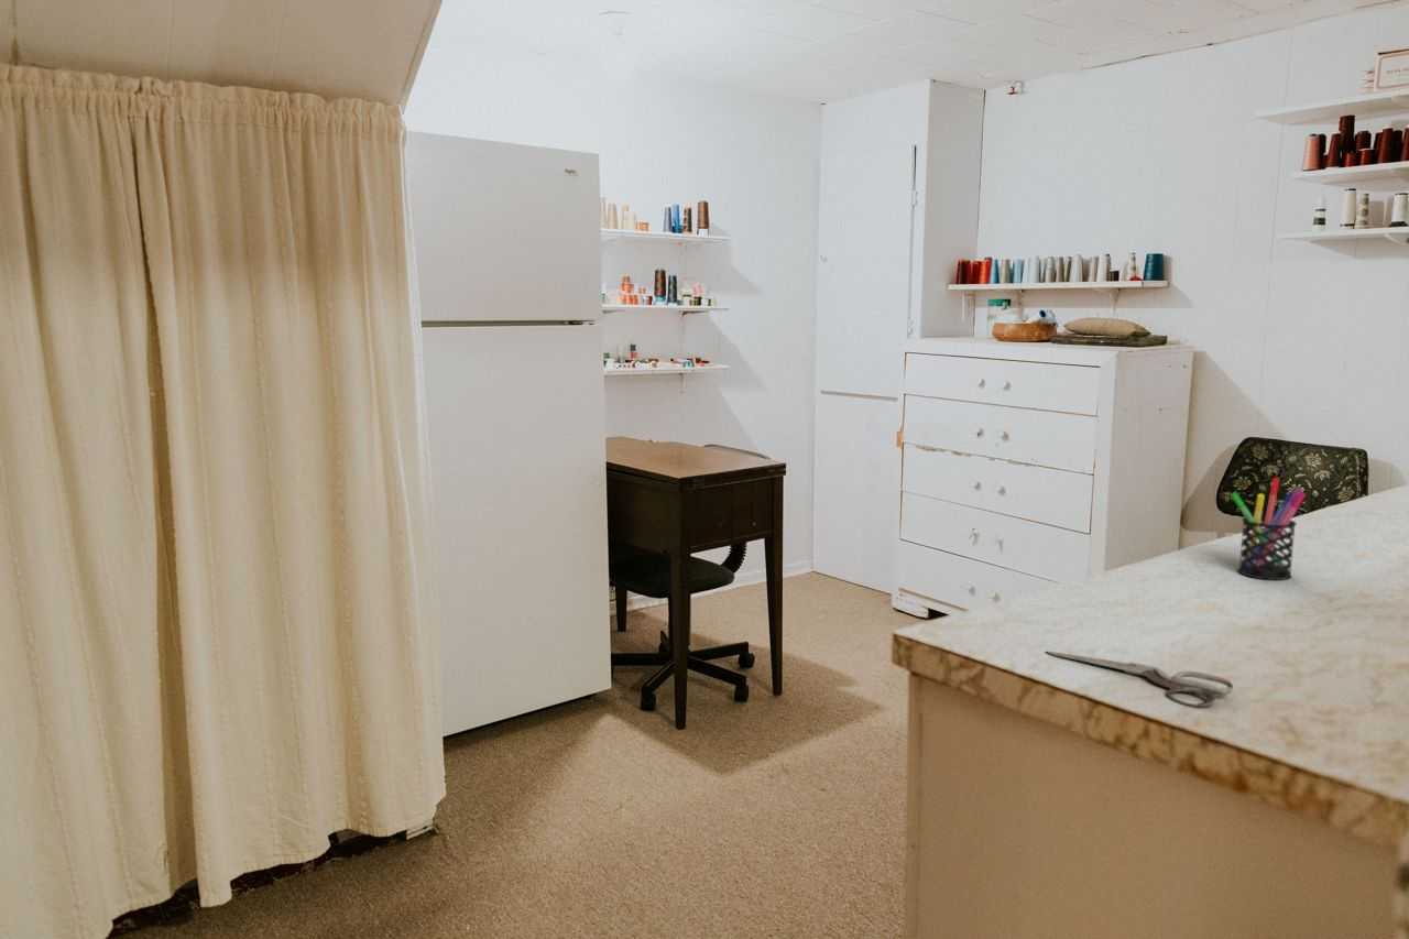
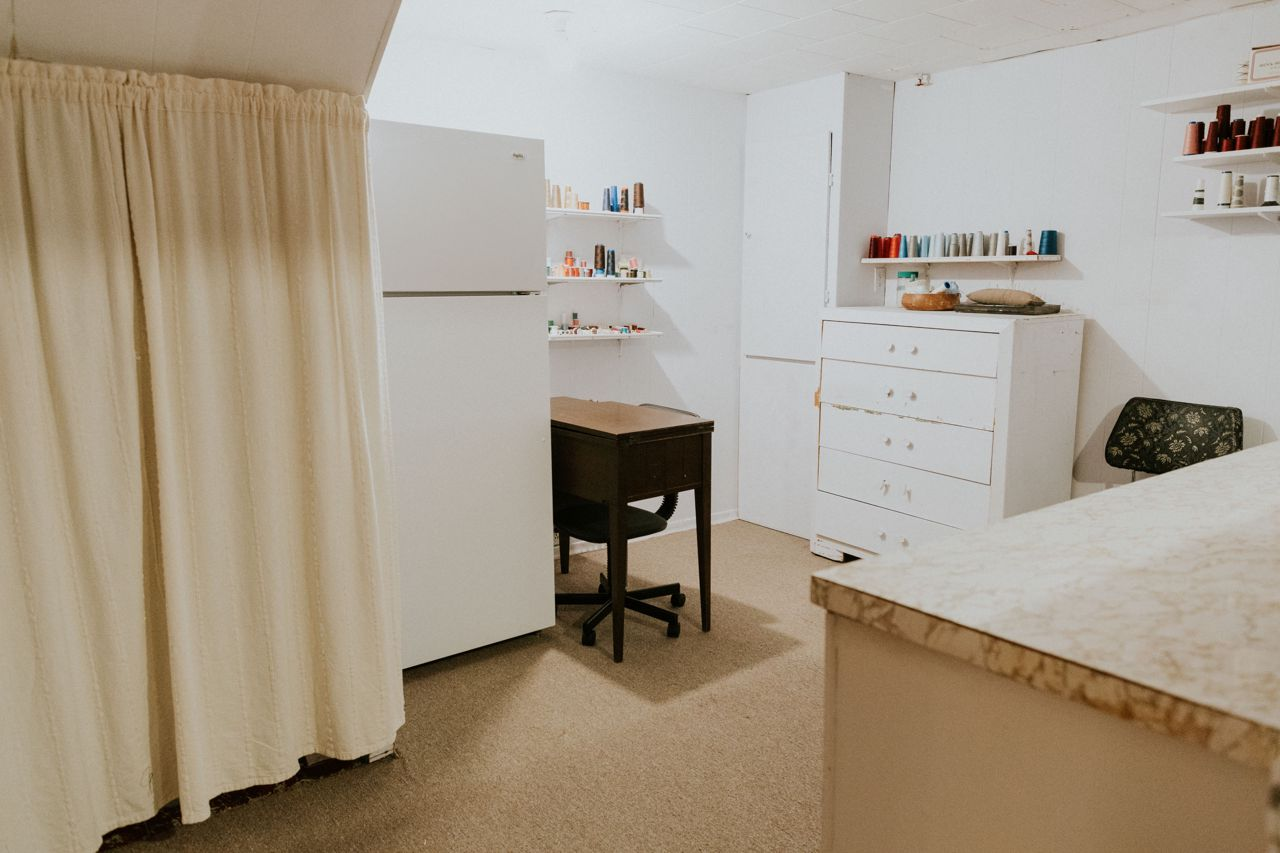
- shears (1125, 670)
- pen holder (1263, 526)
